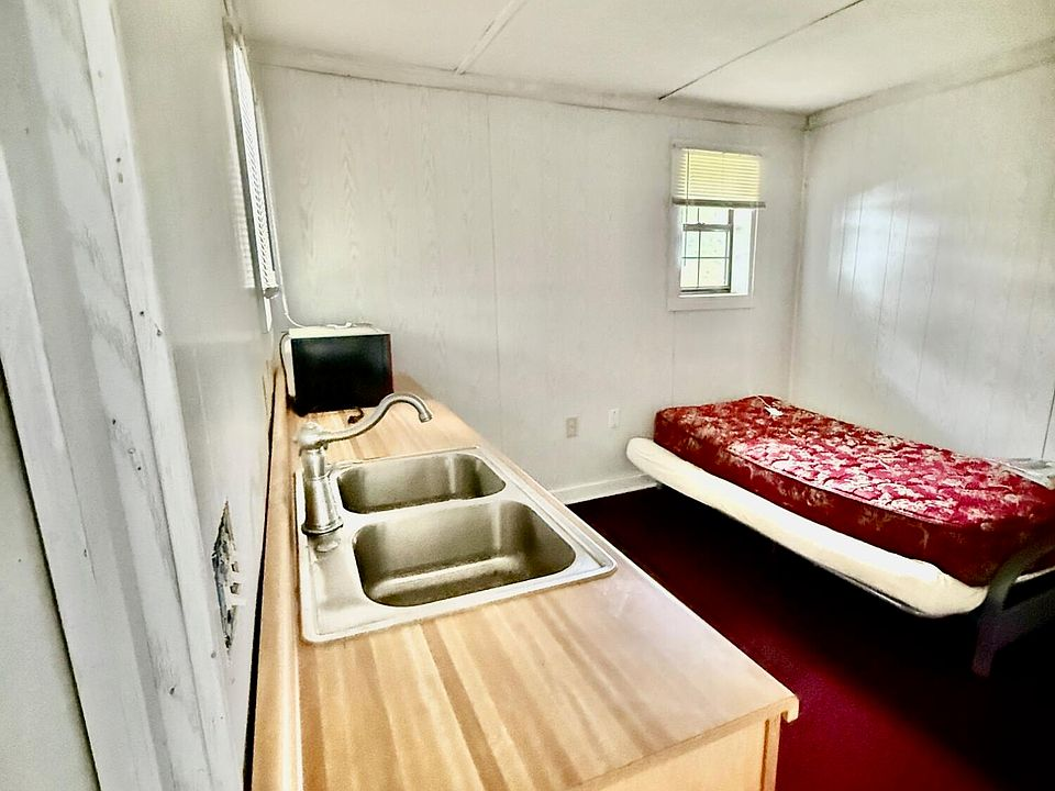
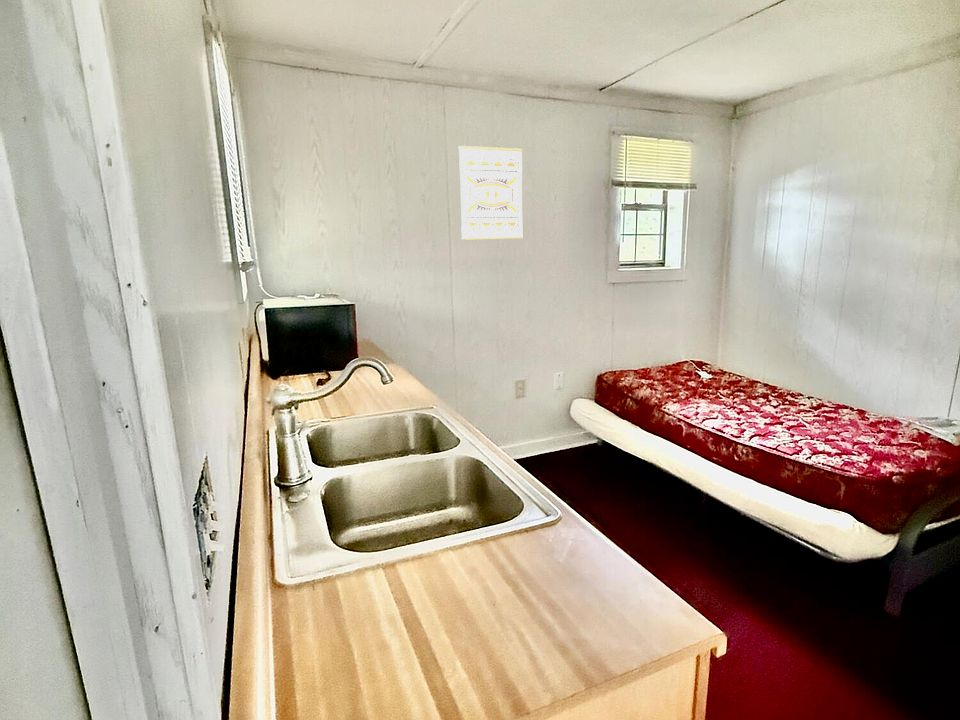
+ wall art (492, 194)
